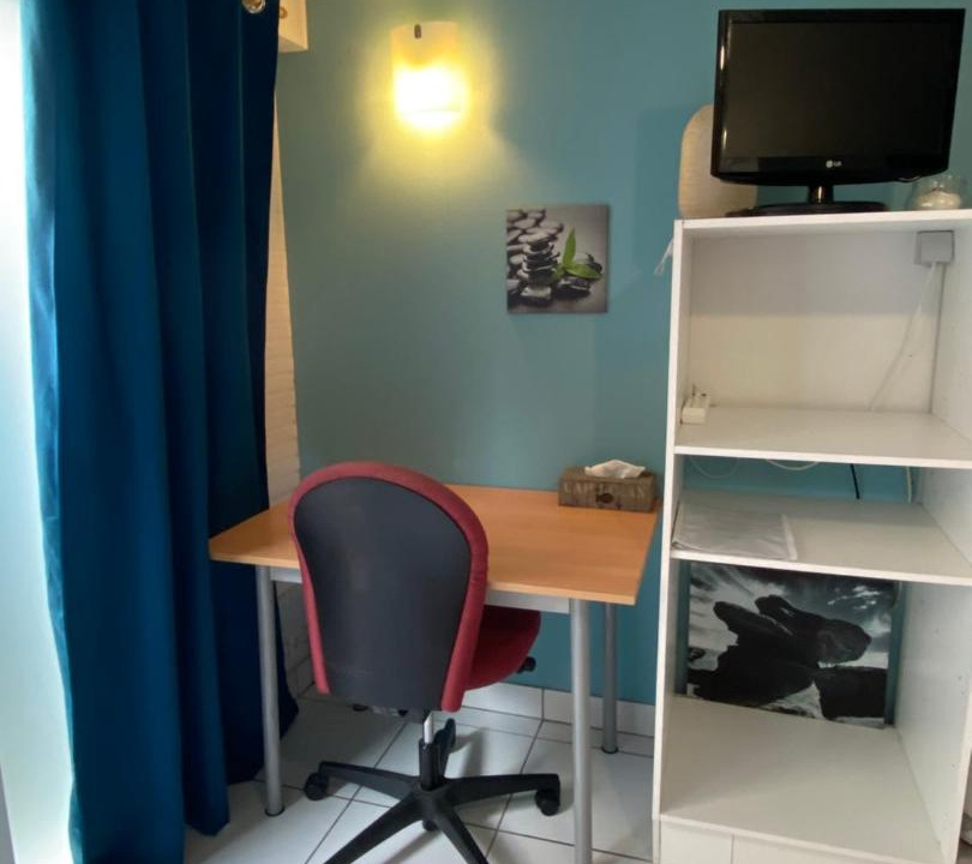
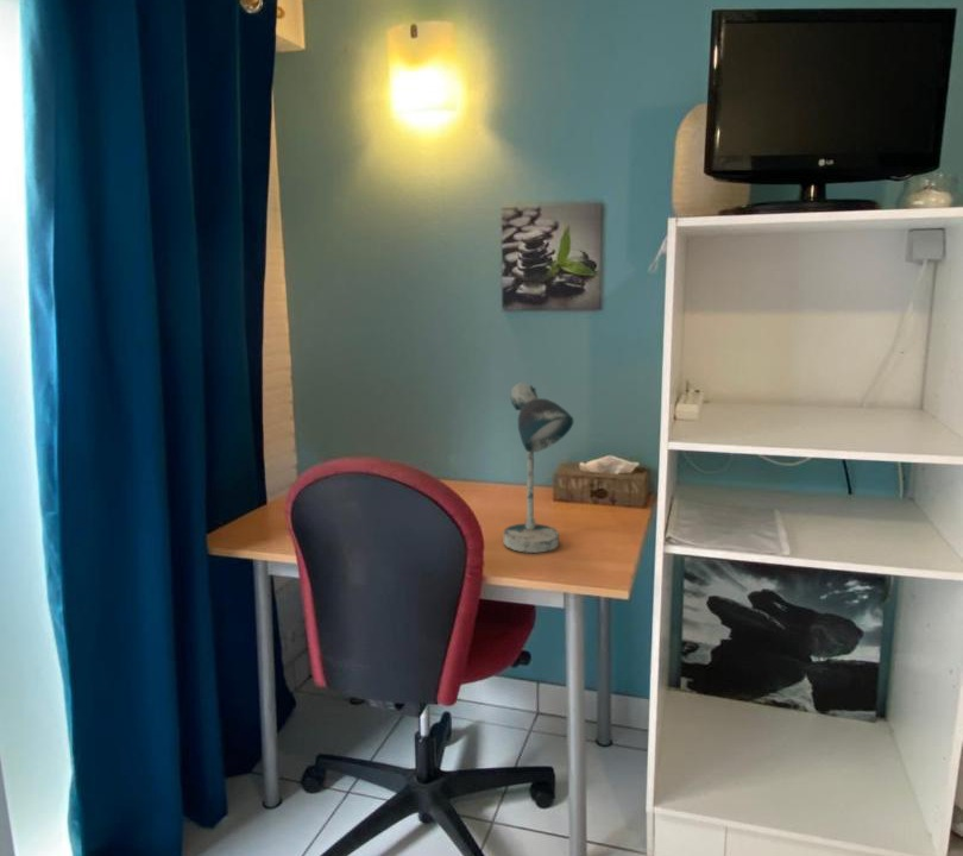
+ desk lamp (533, 467)
